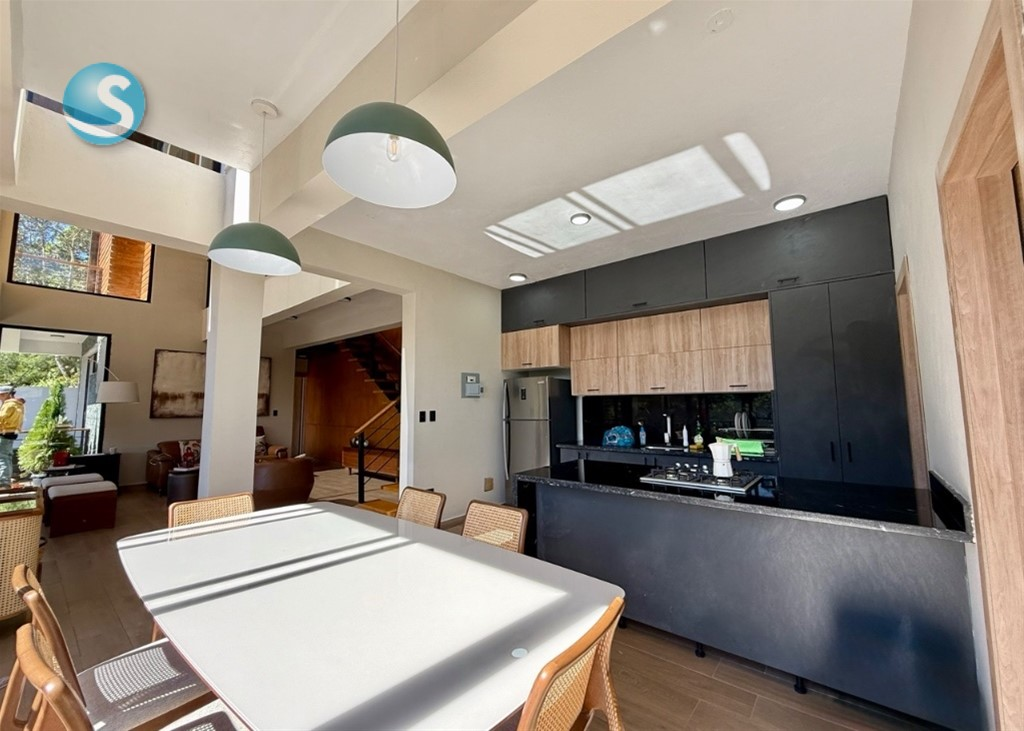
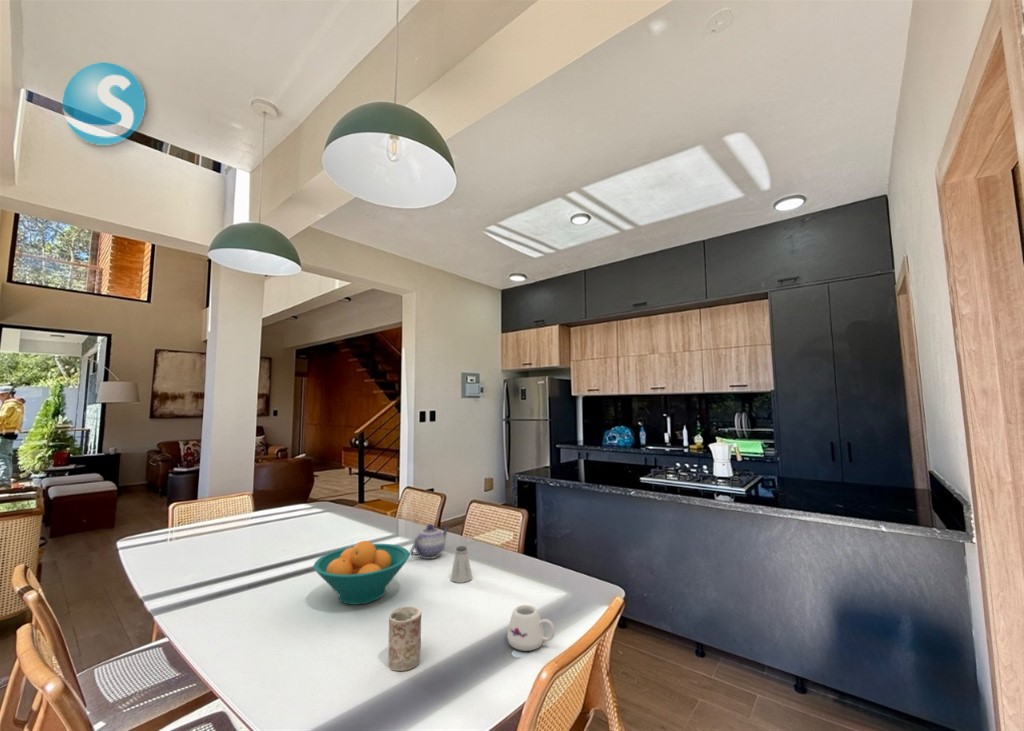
+ fruit bowl (363, 568)
+ saltshaker (461, 562)
+ mug (406, 634)
+ mug (531, 627)
+ teapot (430, 539)
